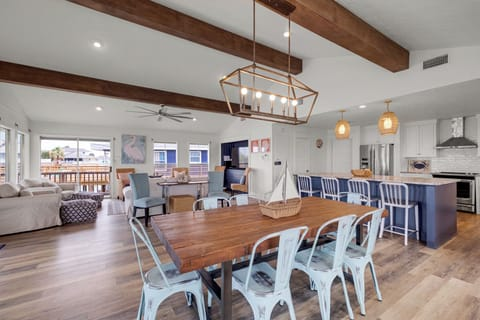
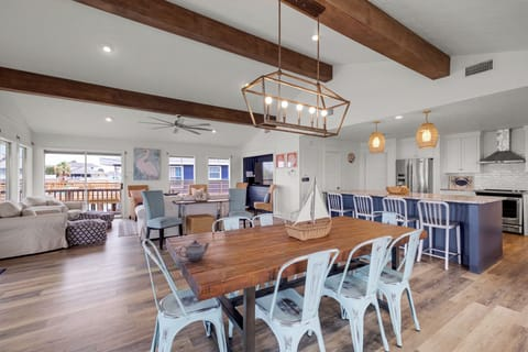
+ teapot (195, 249)
